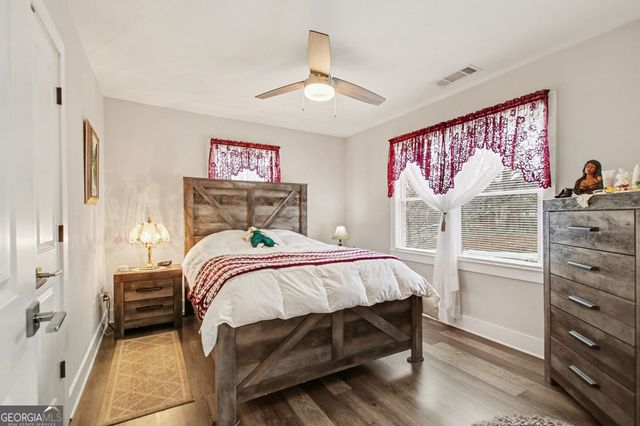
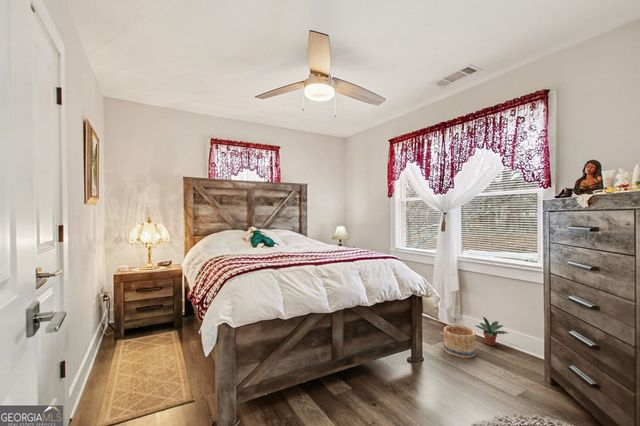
+ potted plant (490, 331)
+ basket (459, 340)
